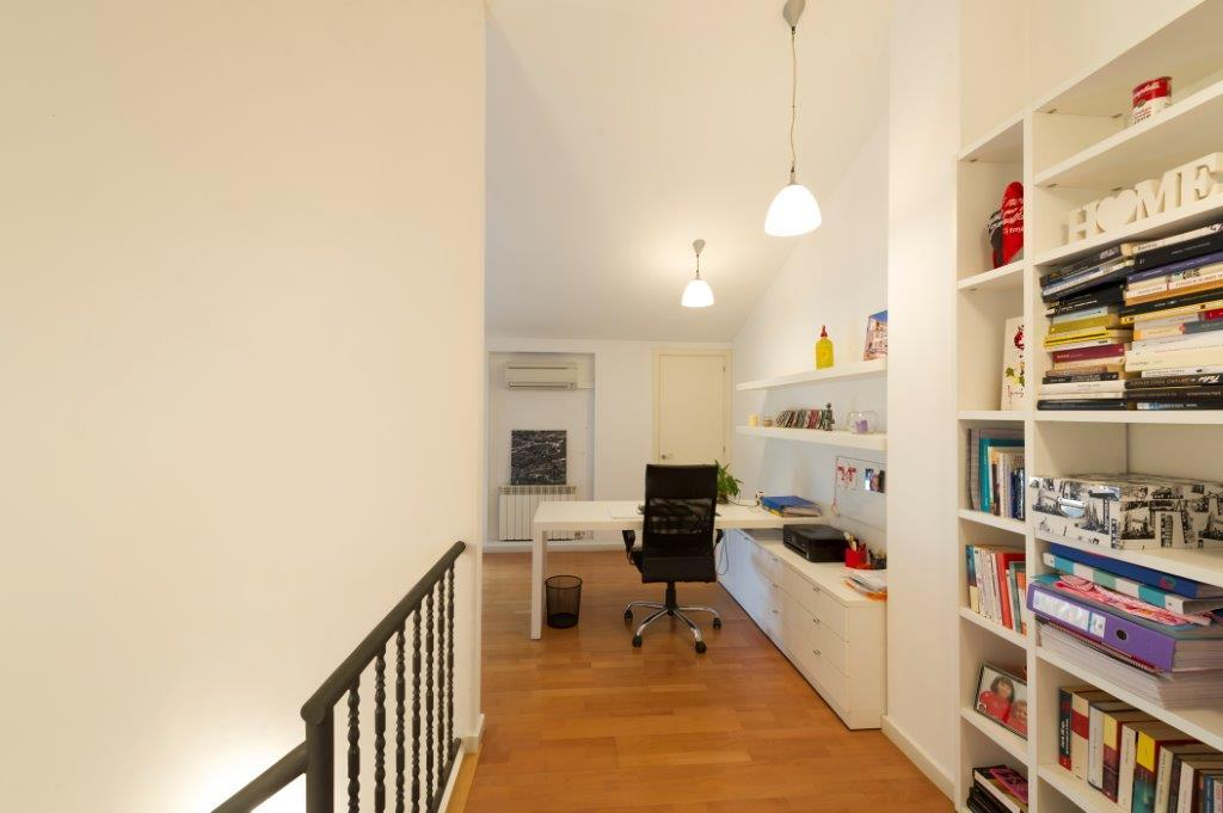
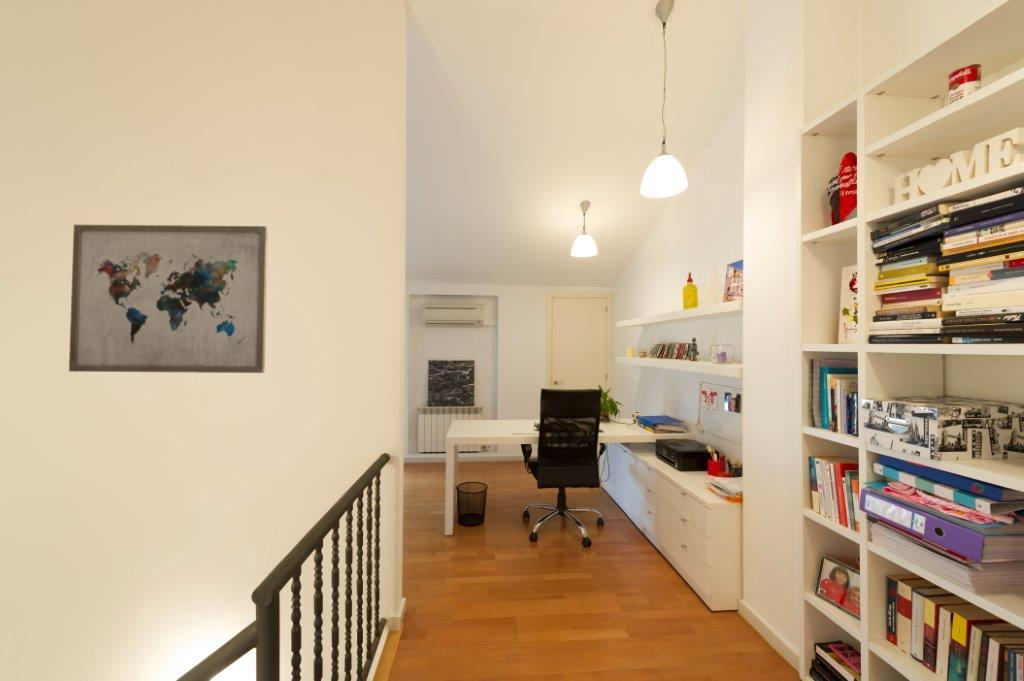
+ wall art (169, 298)
